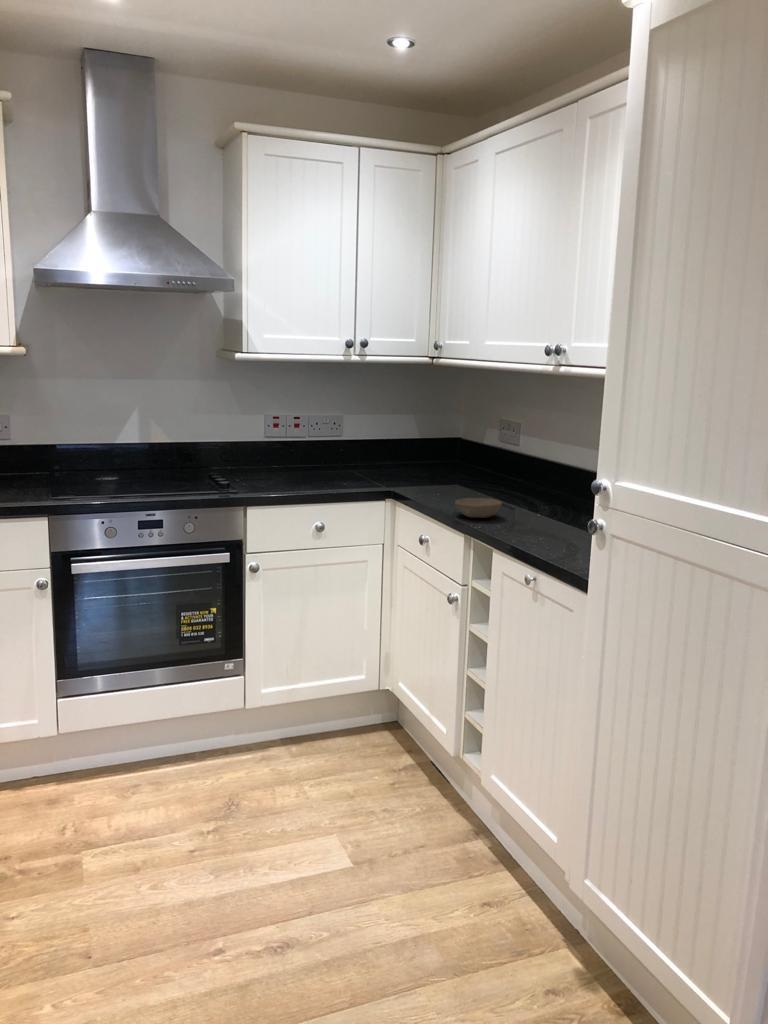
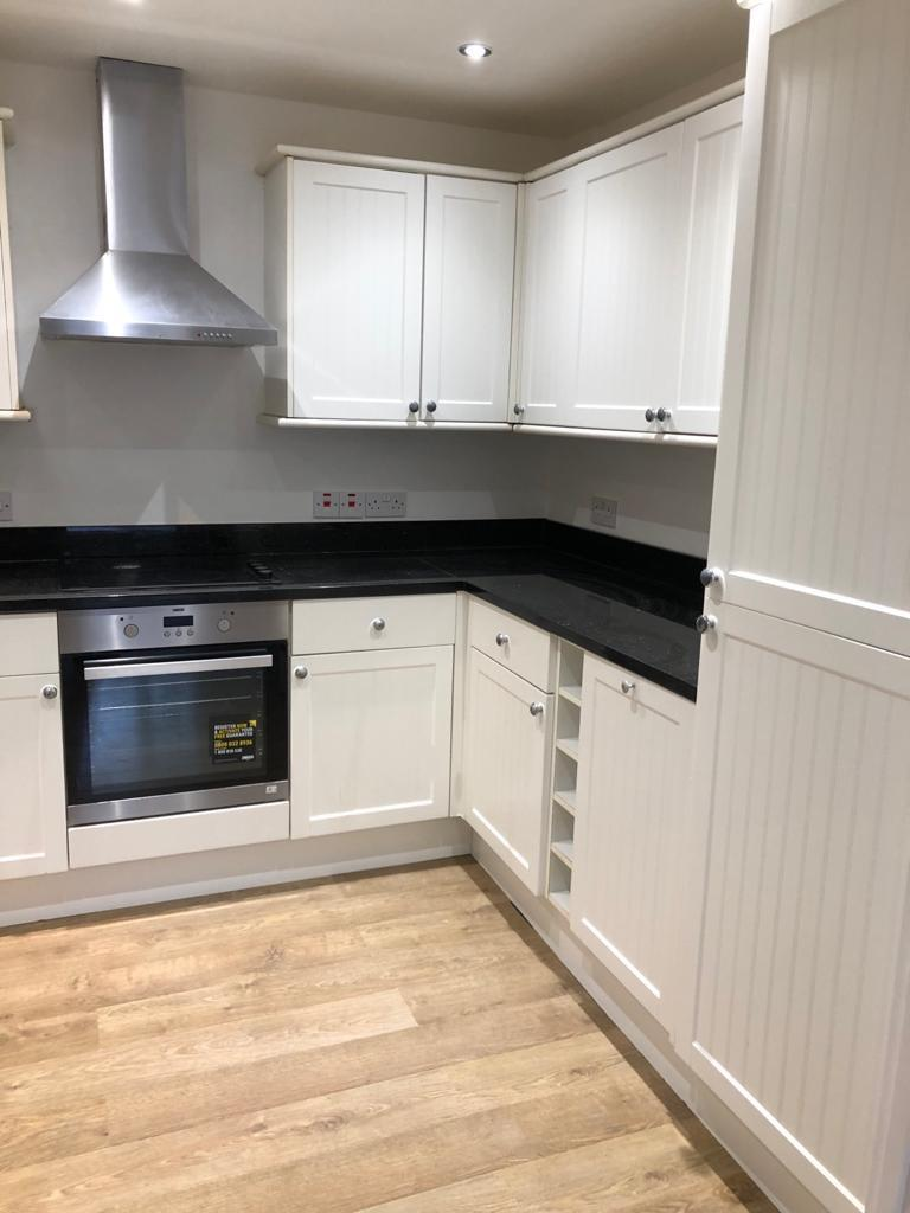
- bowl (477, 508)
